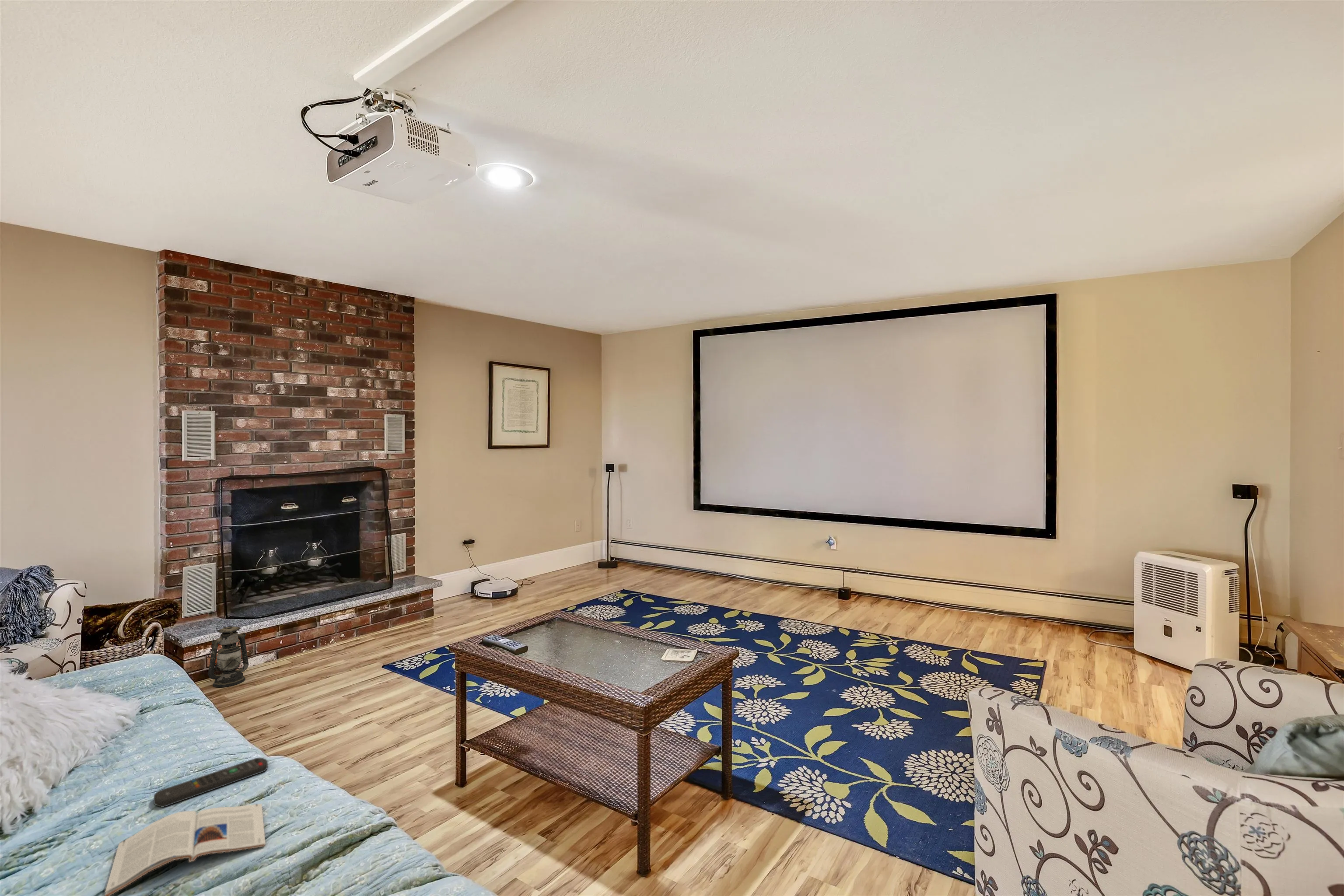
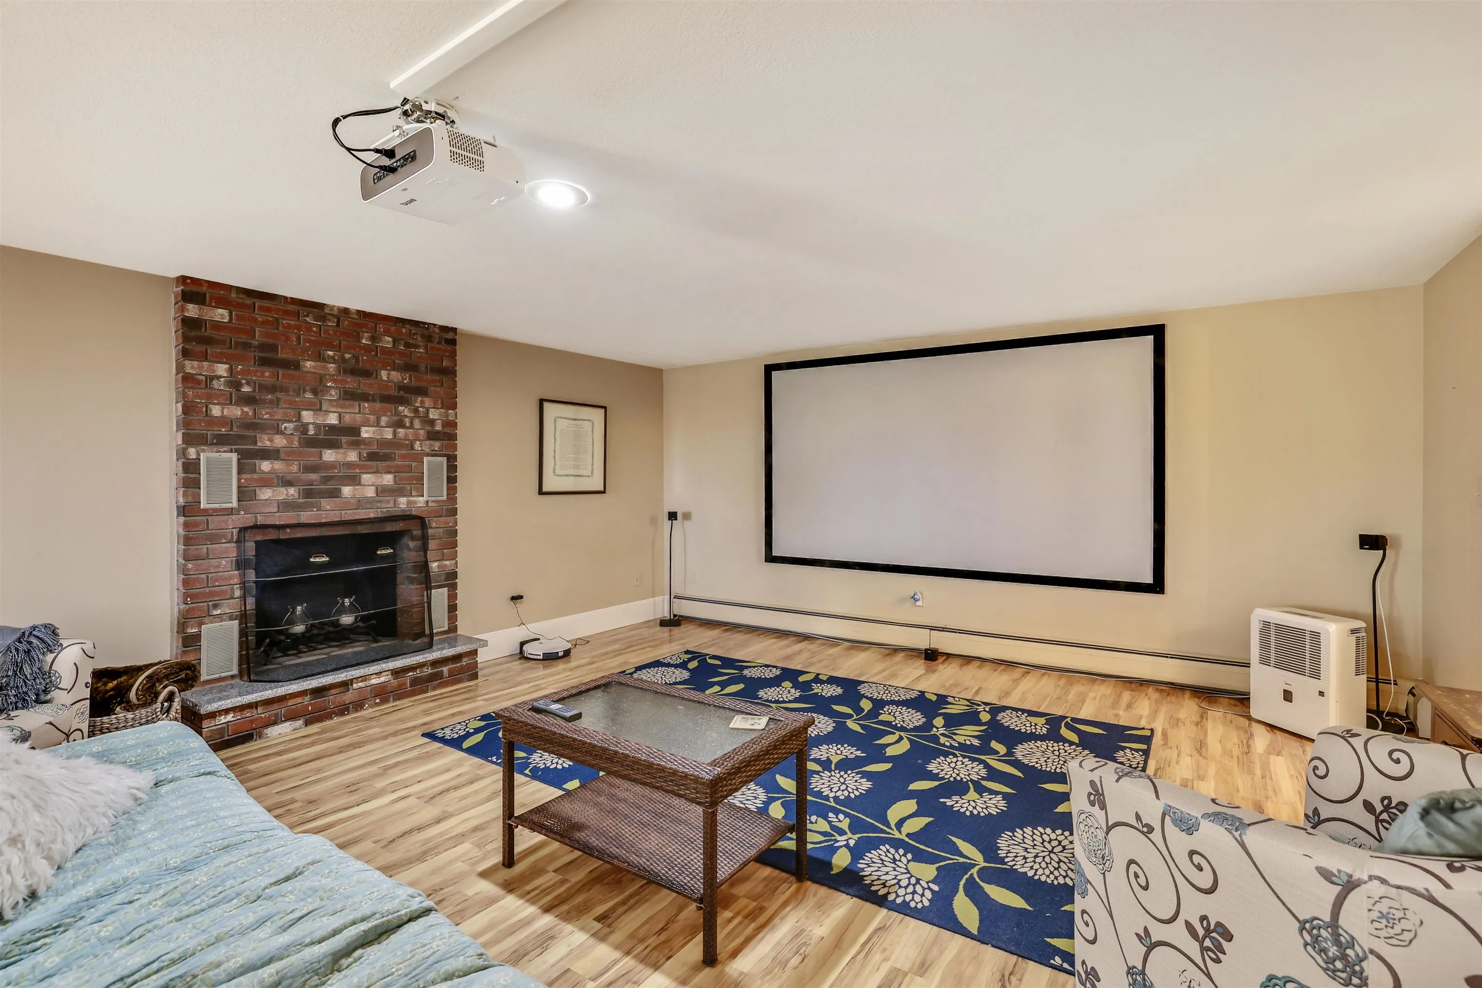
- magazine (192, 837)
- lantern (227, 654)
- remote control (214, 780)
